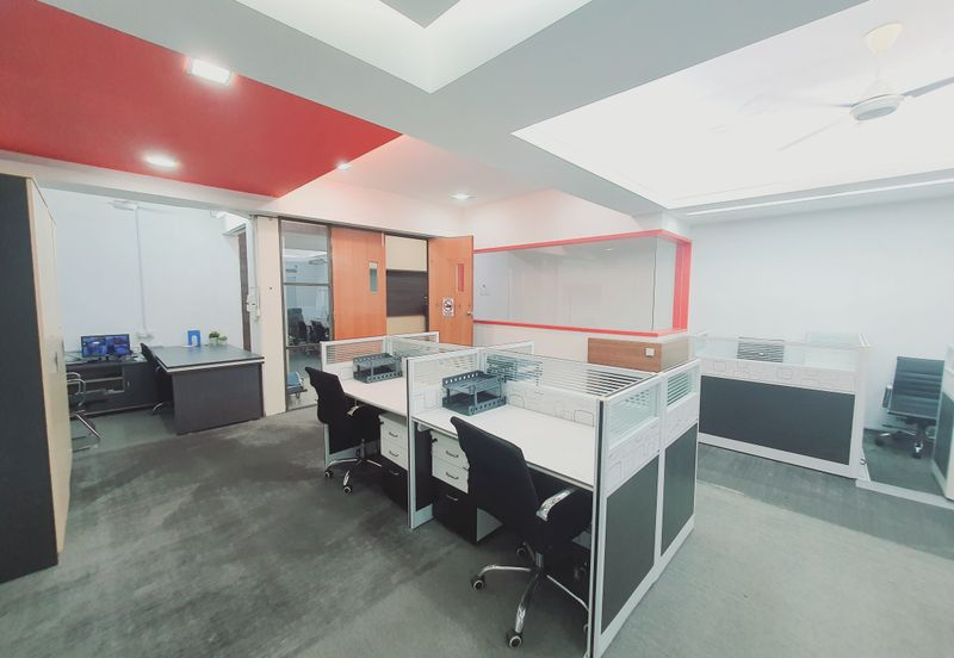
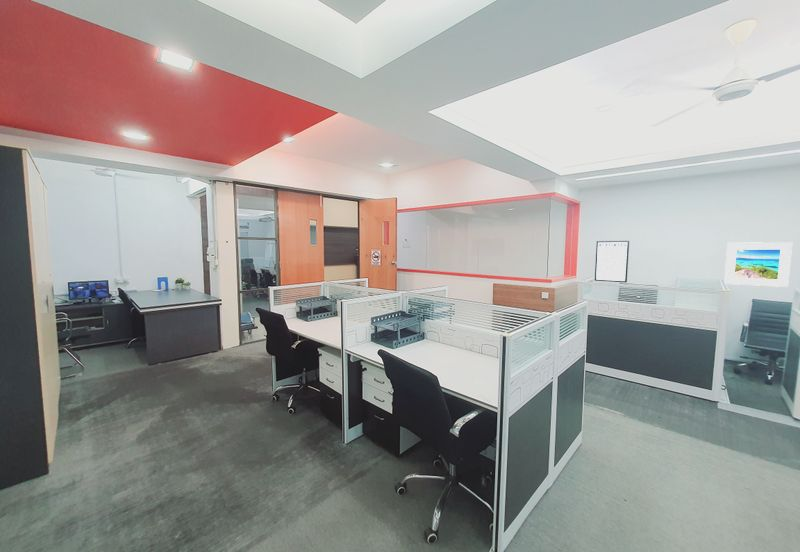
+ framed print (756, 263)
+ writing board (611, 261)
